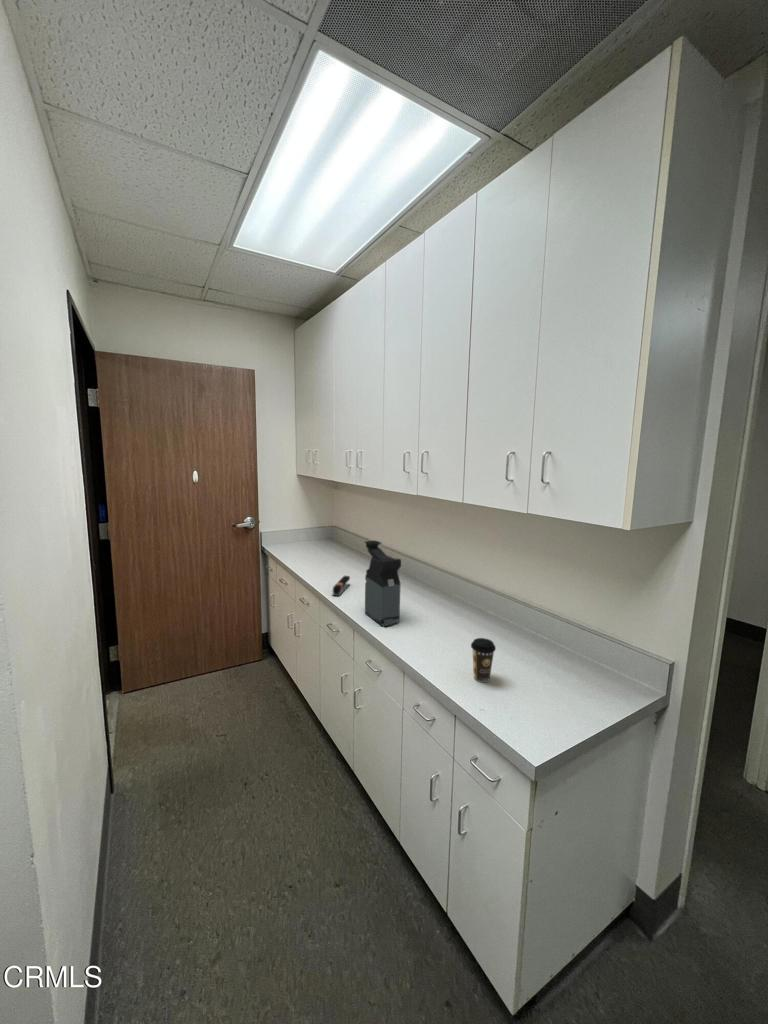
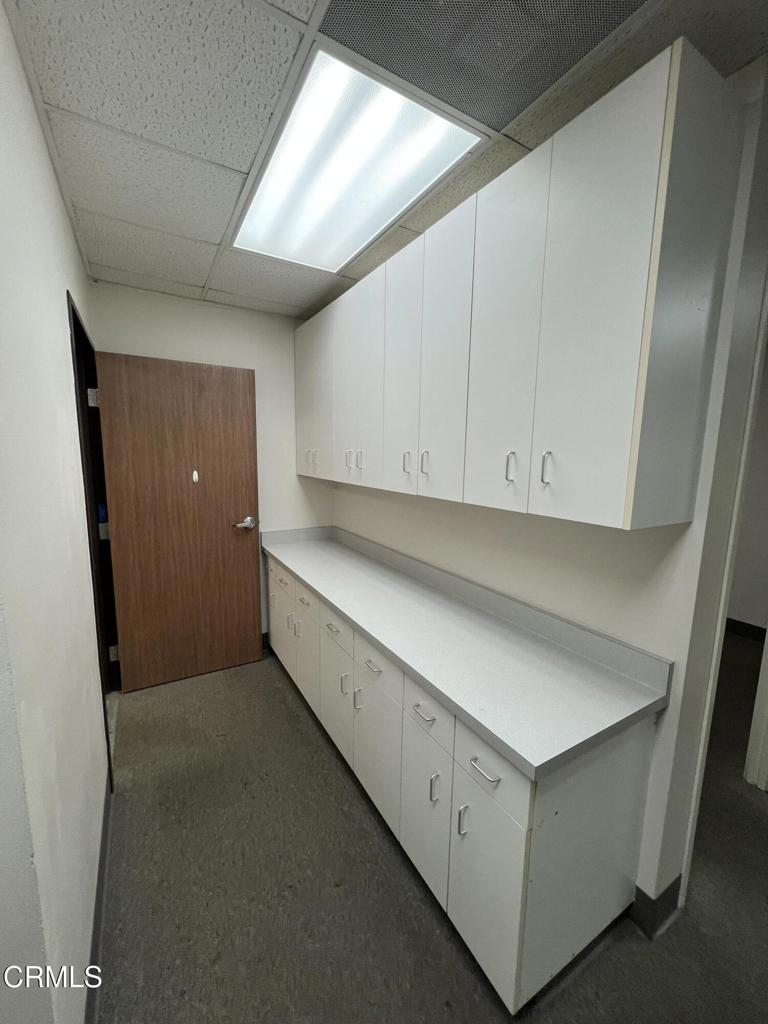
- stapler (341, 585)
- coffee maker (381, 581)
- coffee cup (482, 660)
